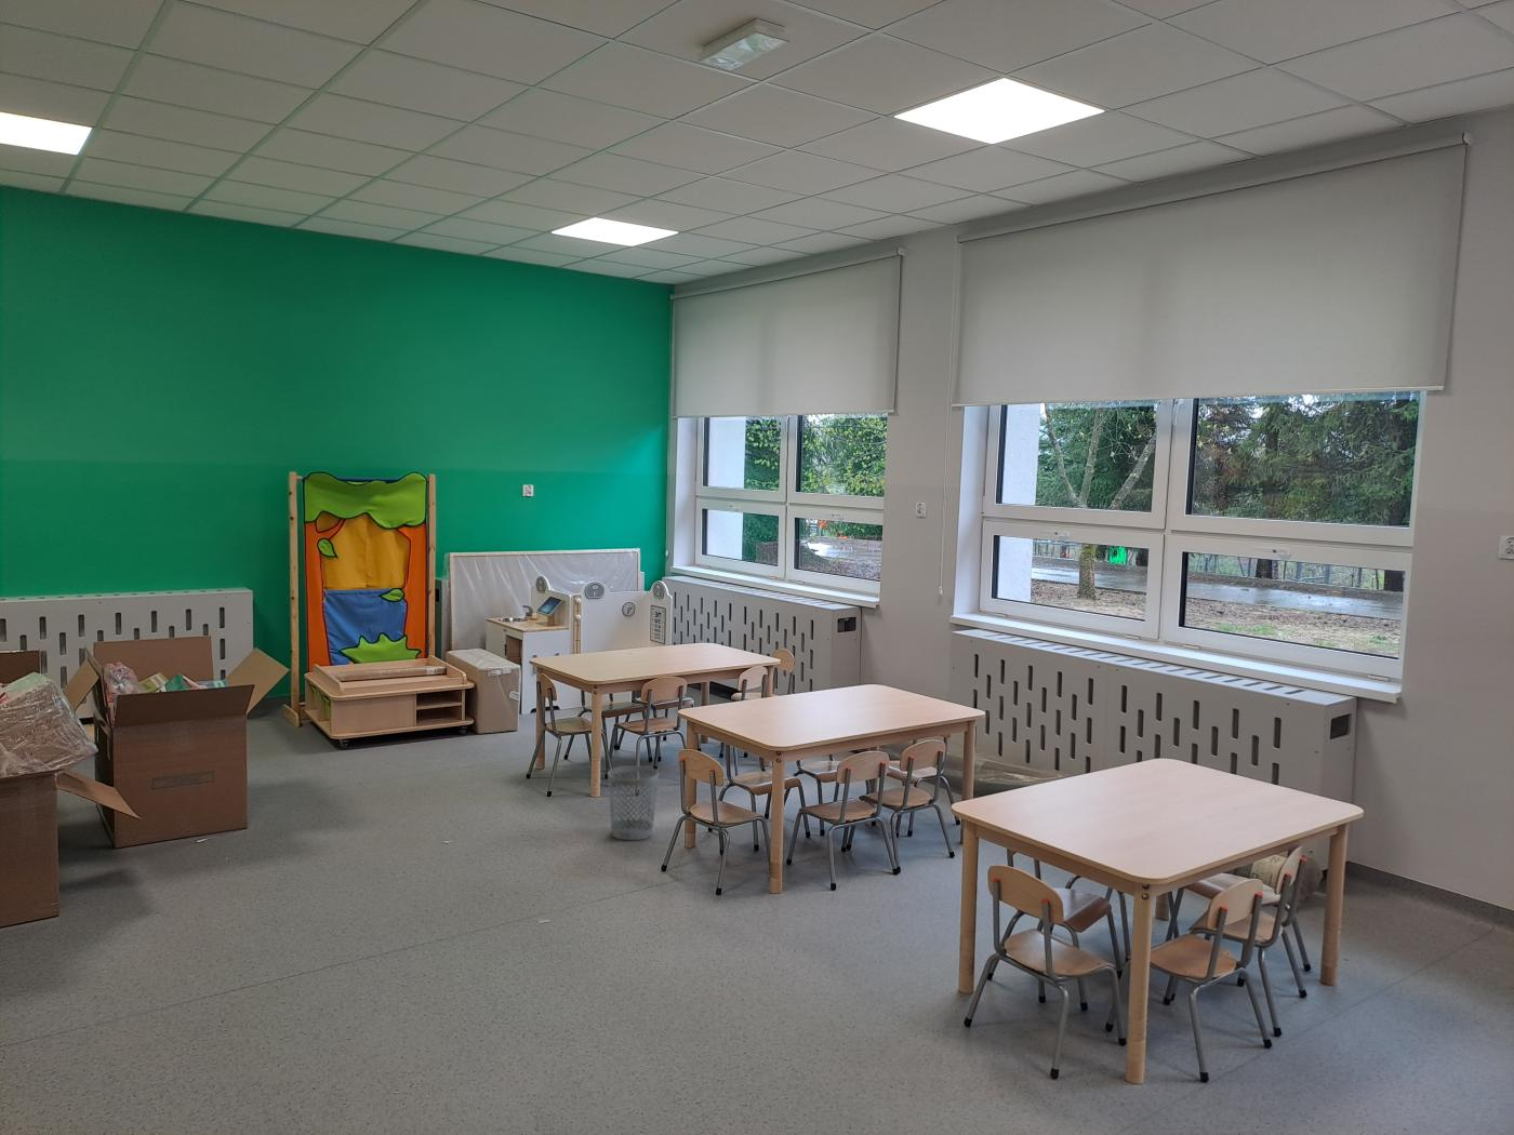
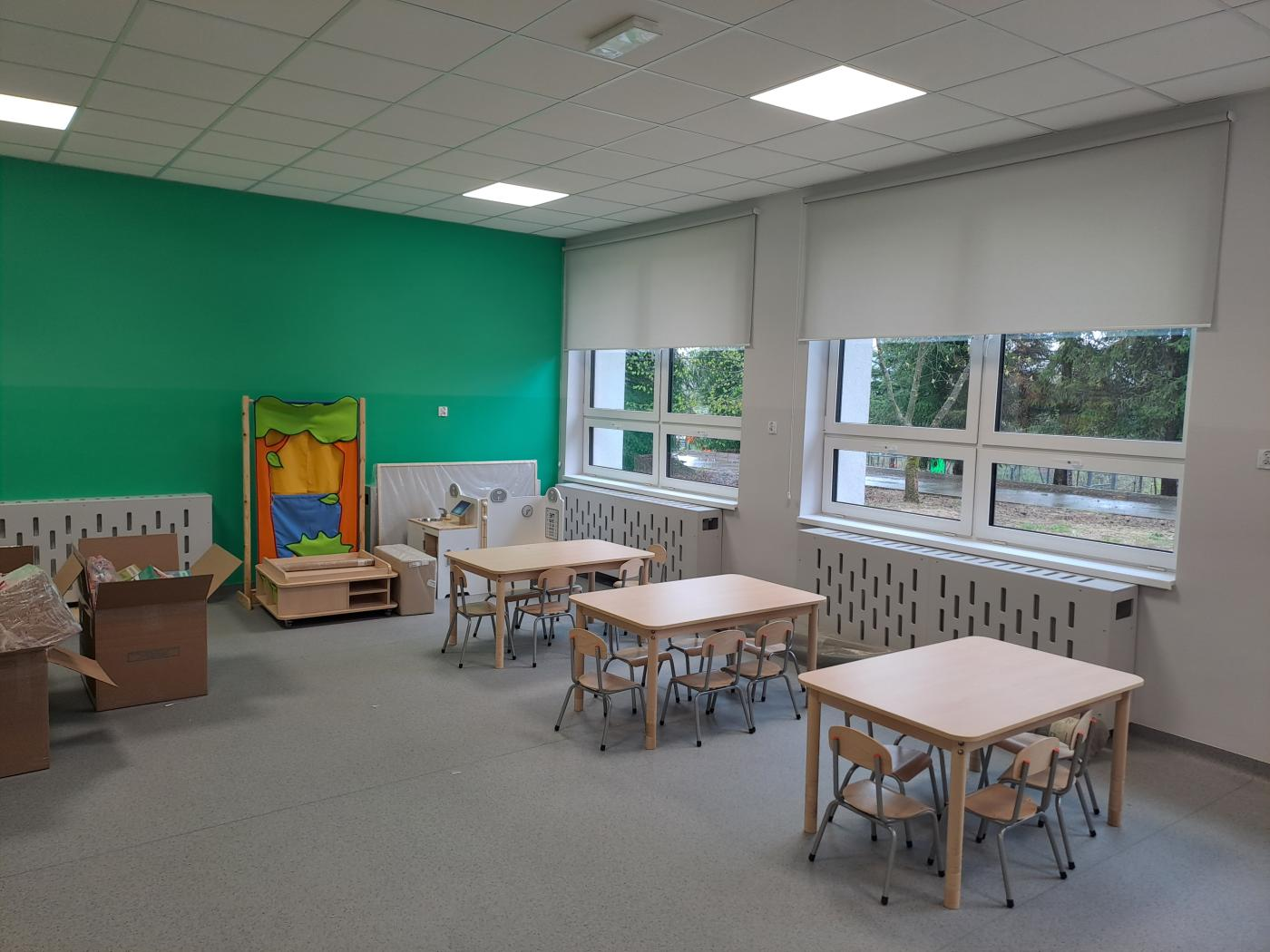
- wastebasket (632, 804)
